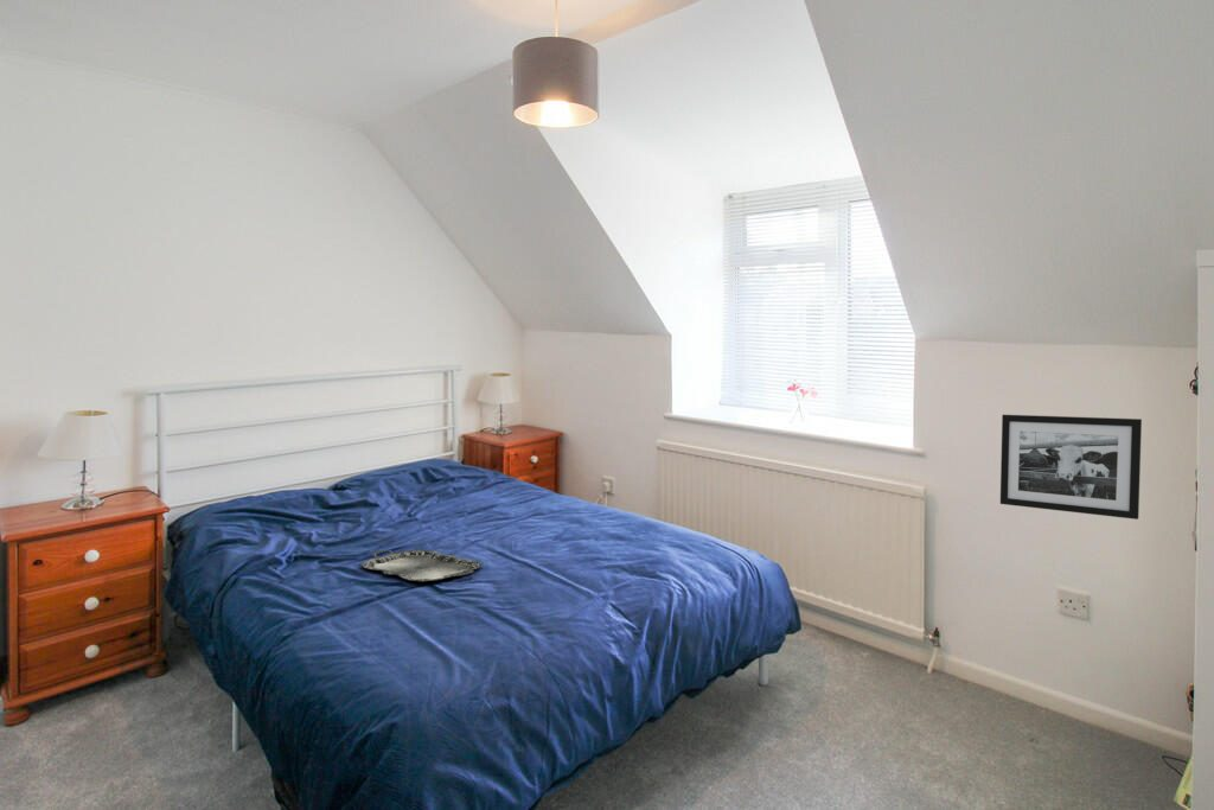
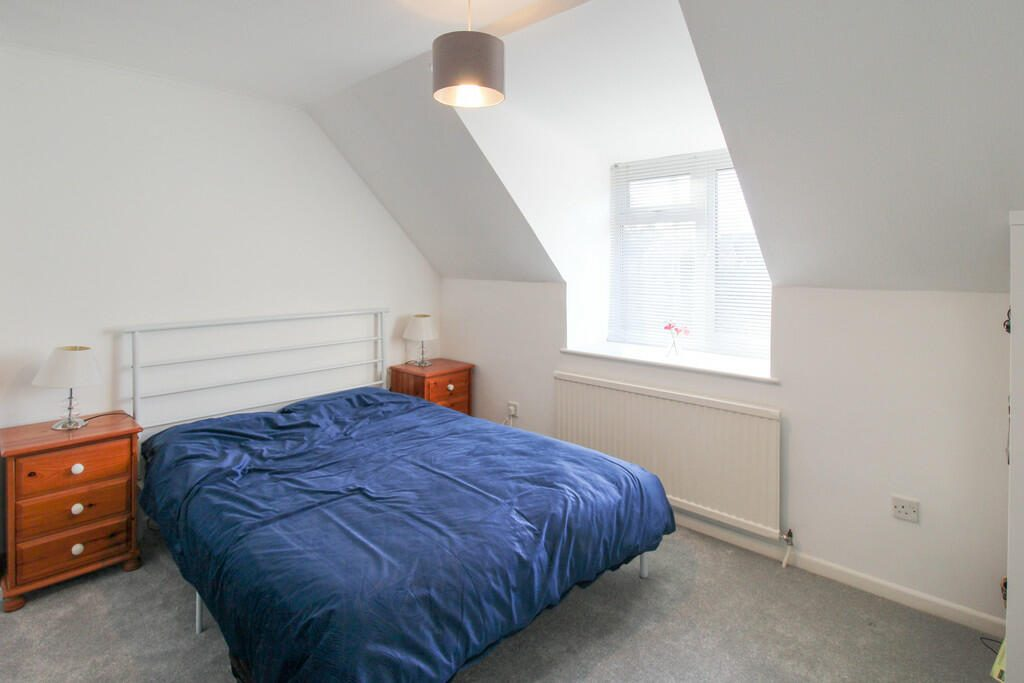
- serving tray (421, 565)
- picture frame (1066, 464)
